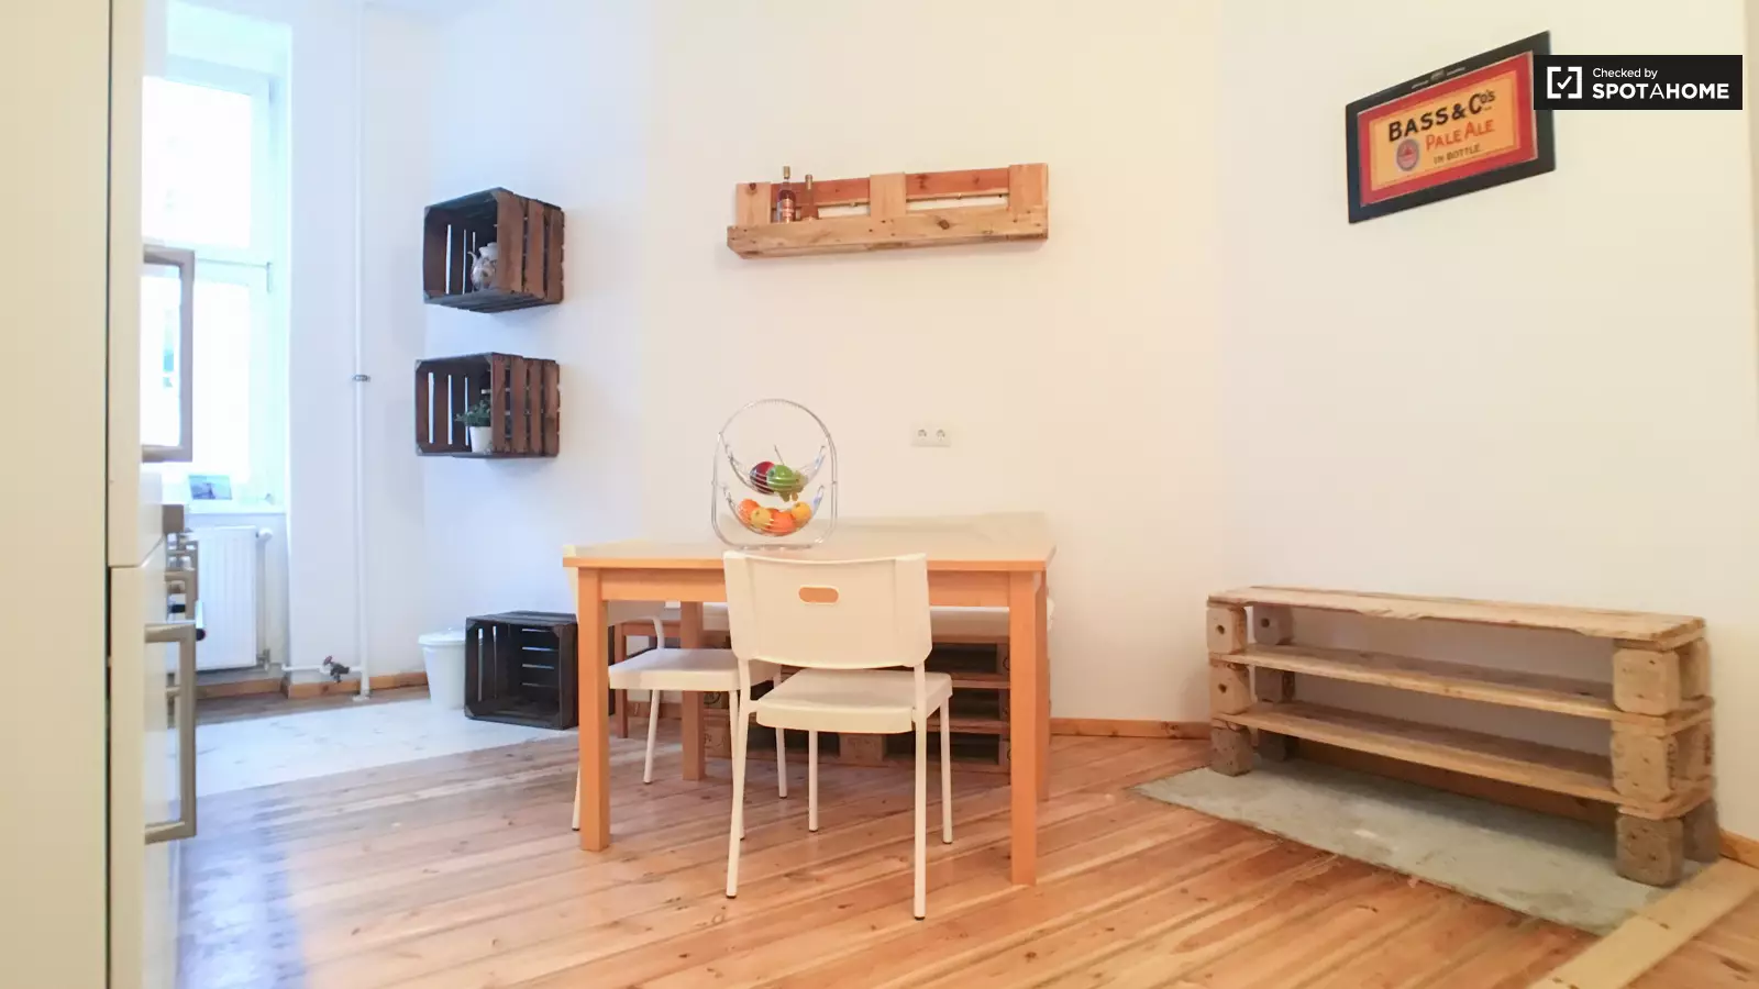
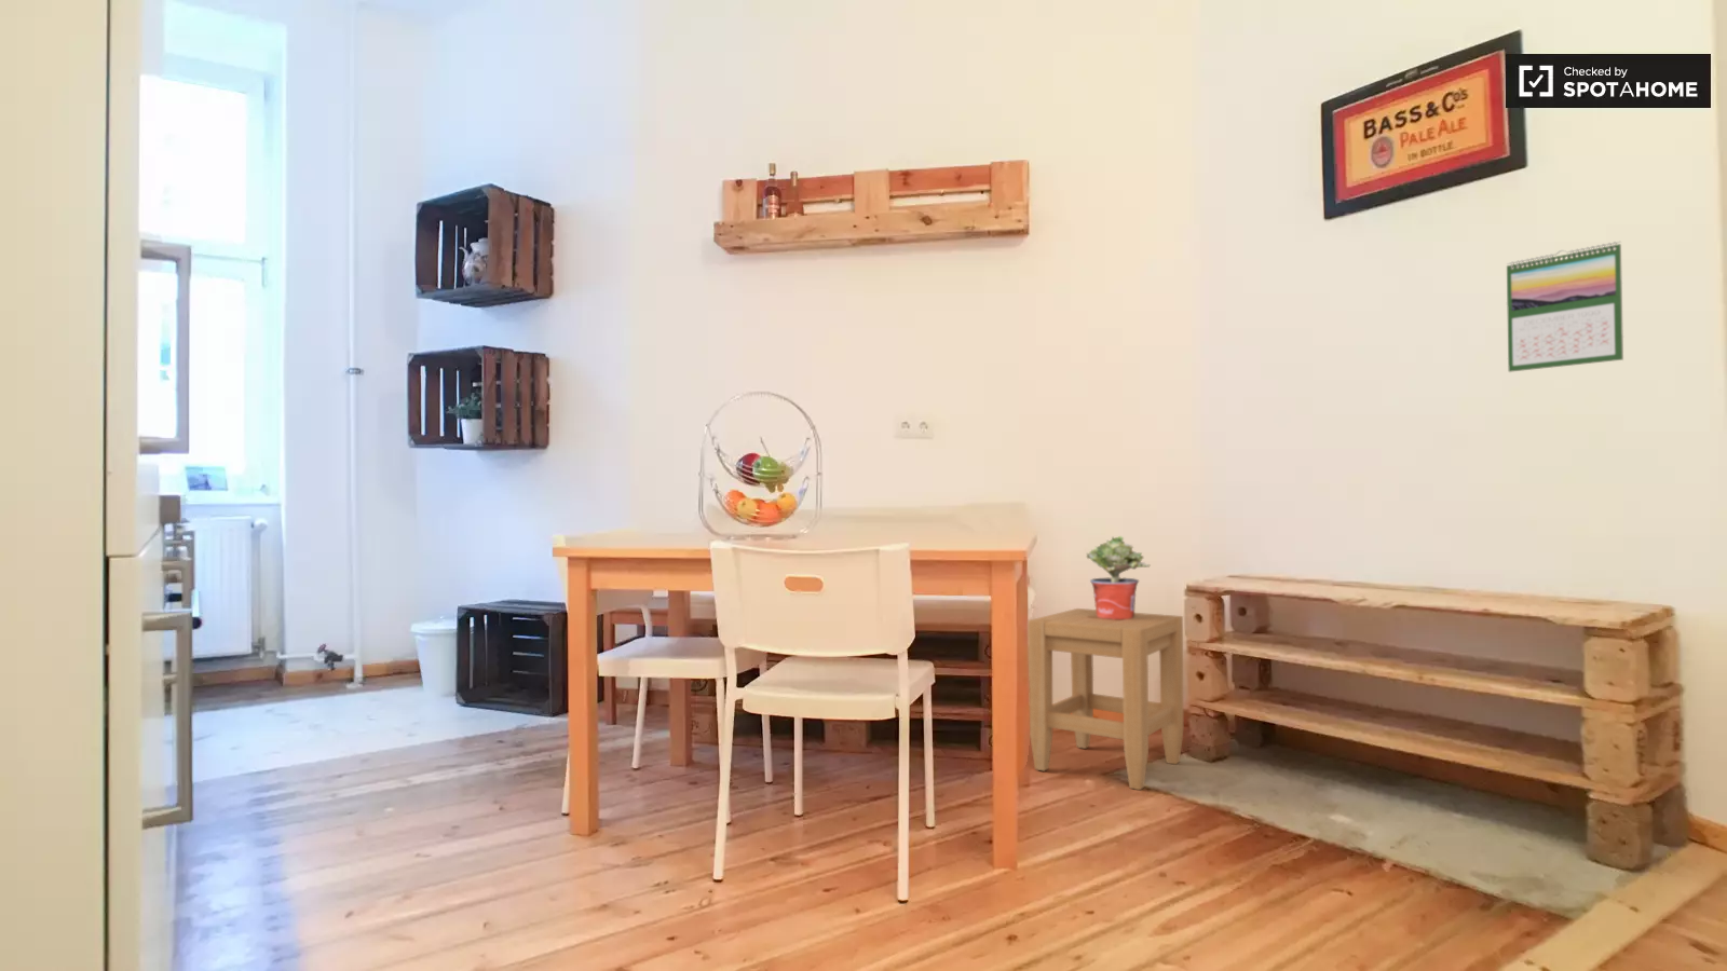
+ calendar (1562, 307)
+ stool (1107, 696)
+ potted plant (1117, 576)
